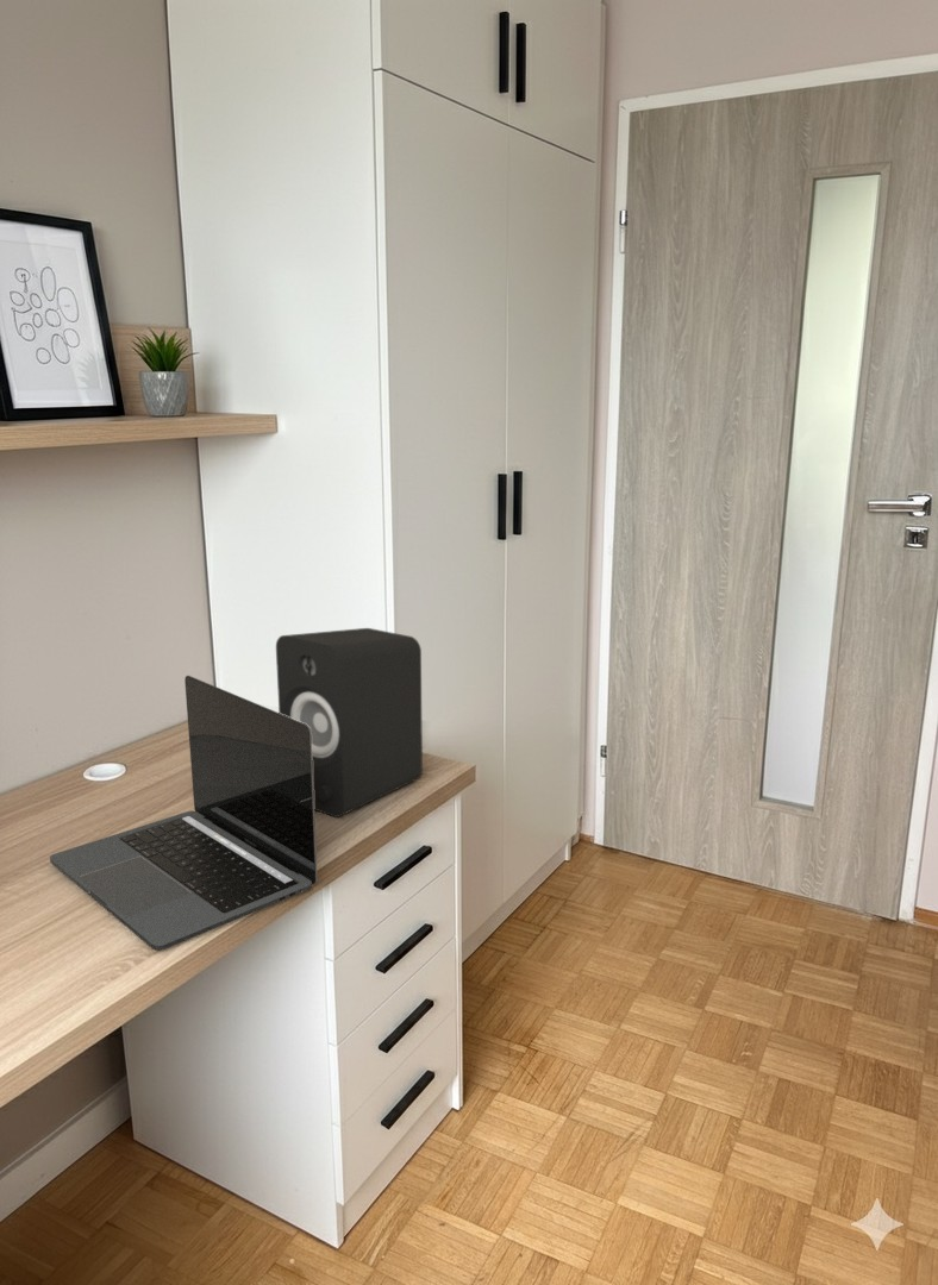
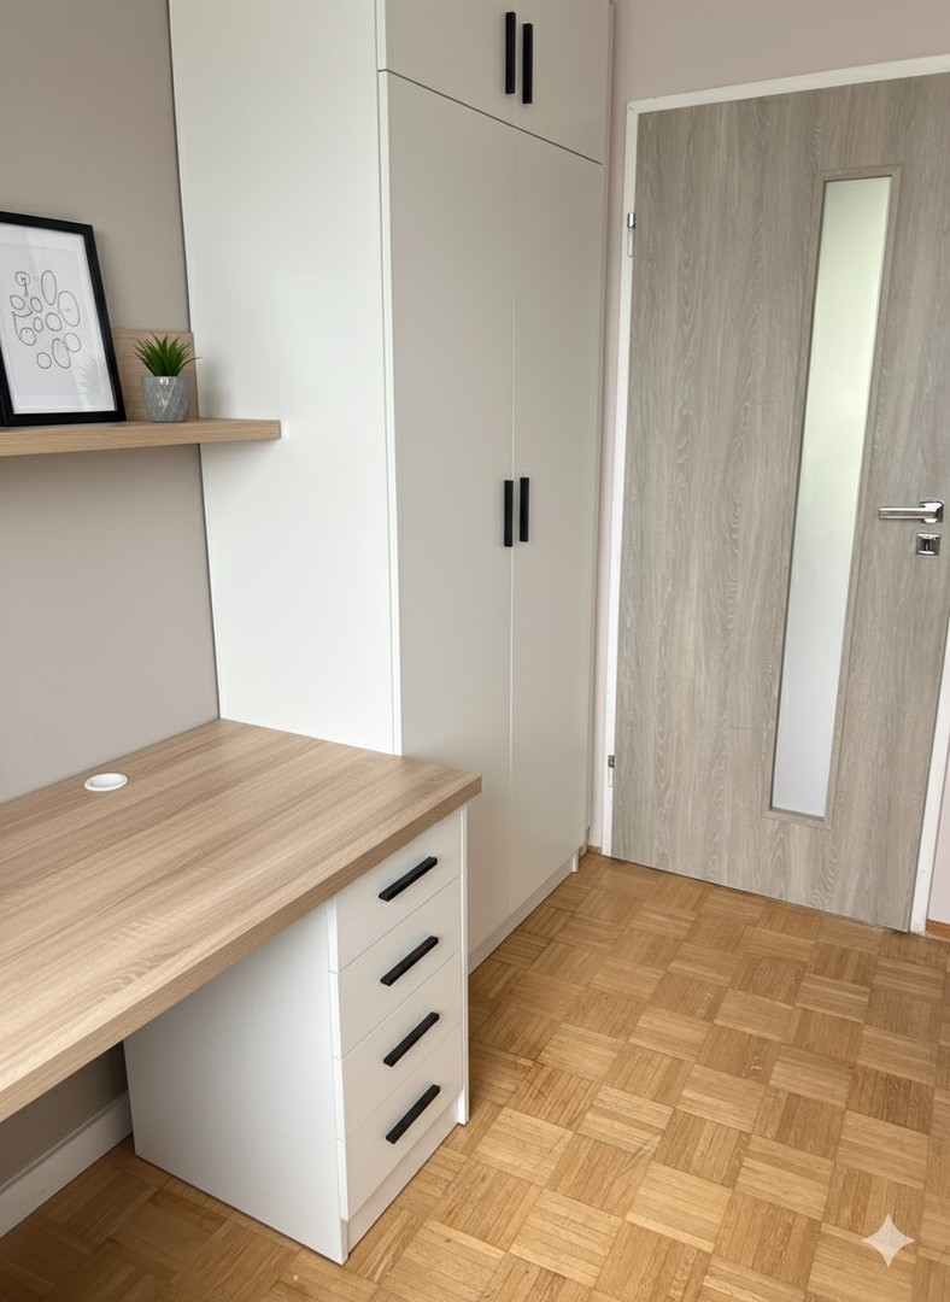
- laptop (179, 814)
- speaker (349, 712)
